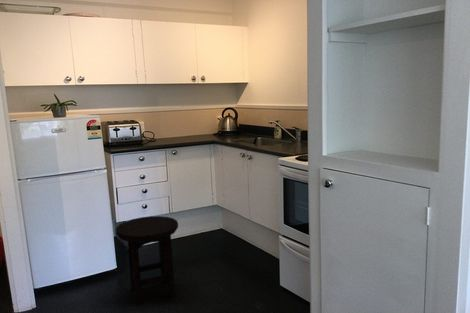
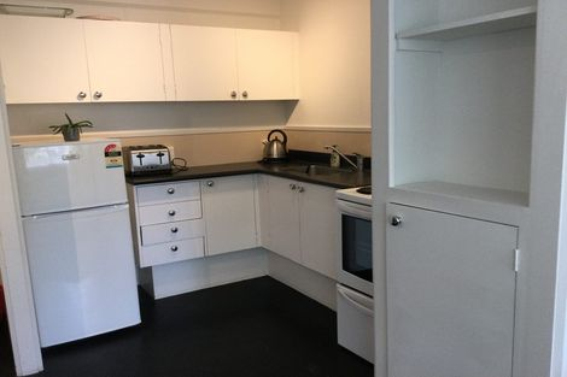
- stool (149, 264)
